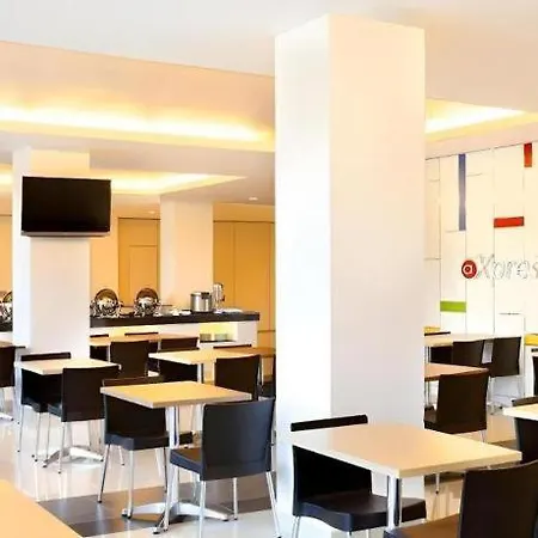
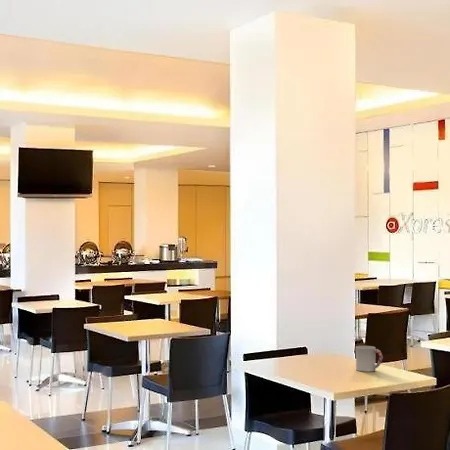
+ cup (369, 358)
